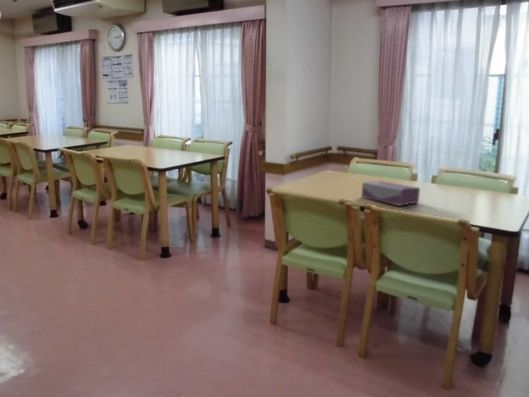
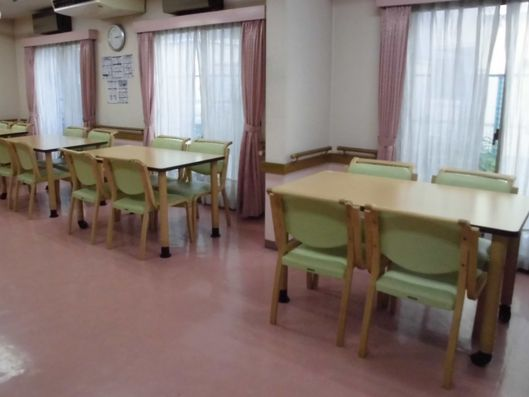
- tissue box (390, 192)
